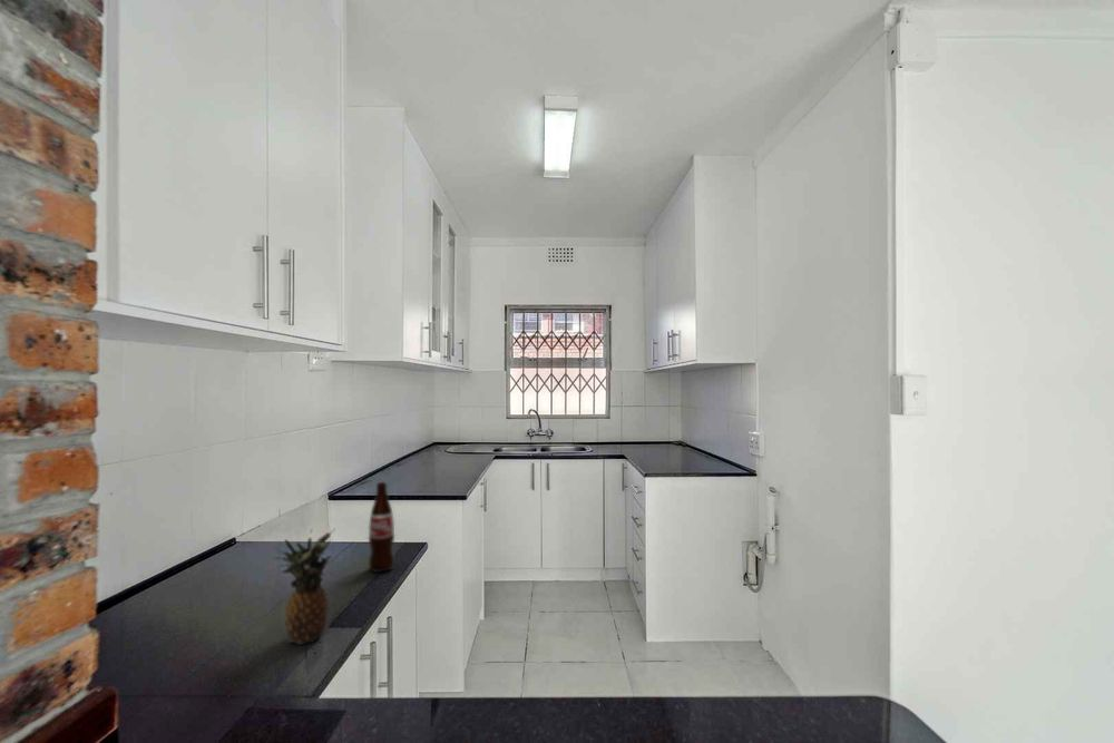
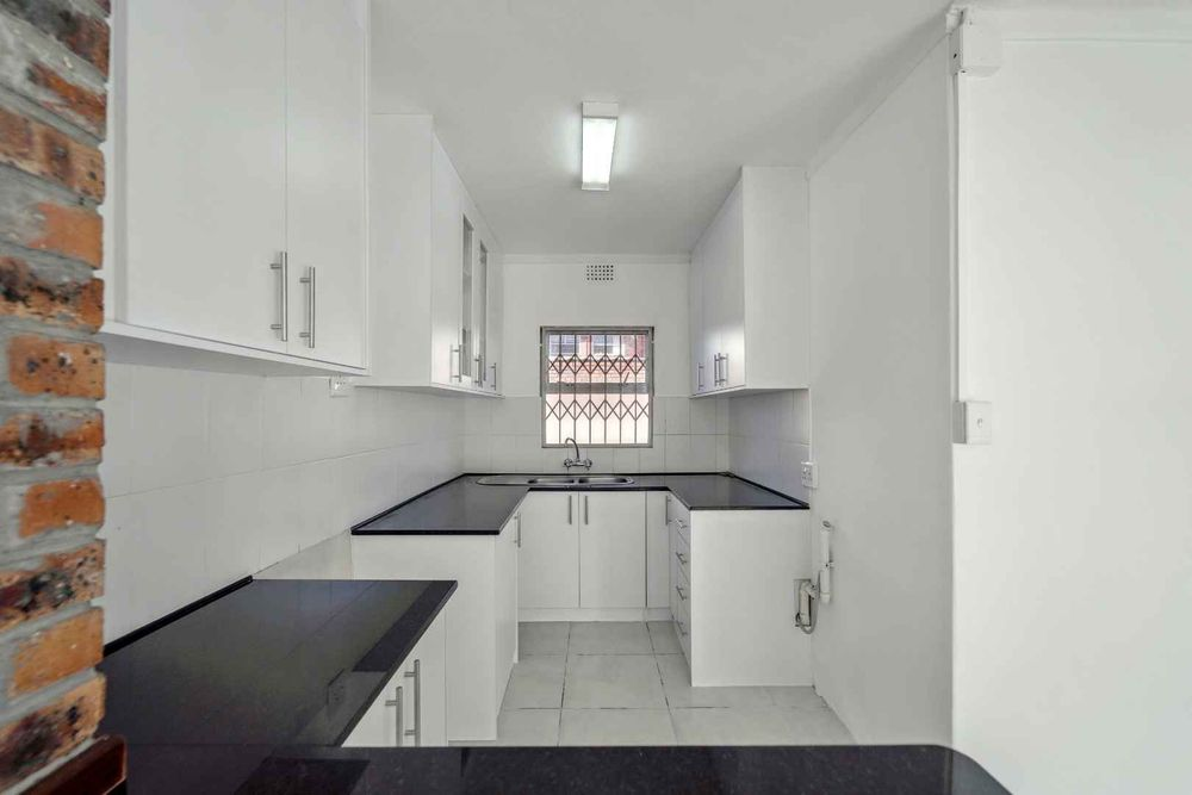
- bottle (381, 526)
- fruit (303, 586)
